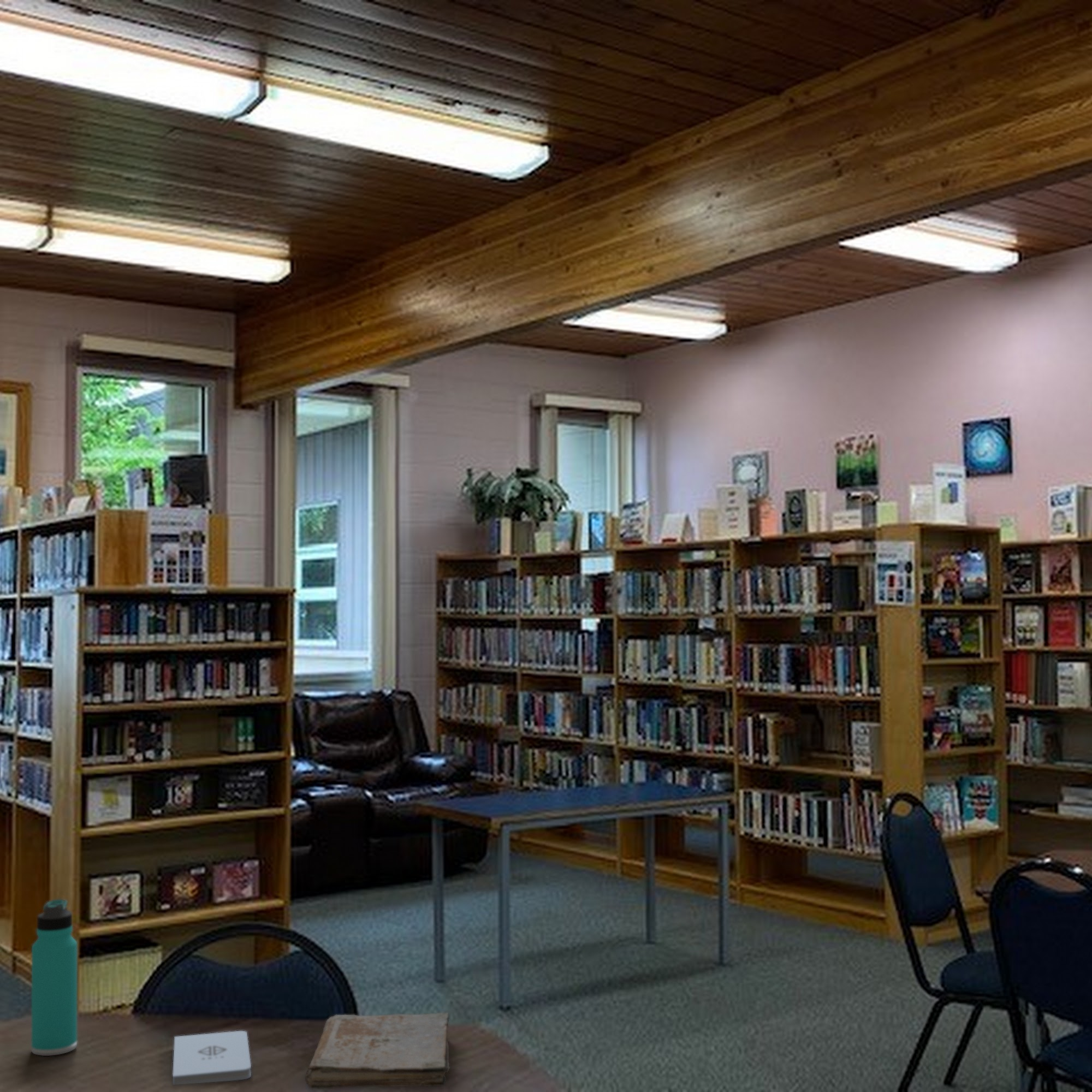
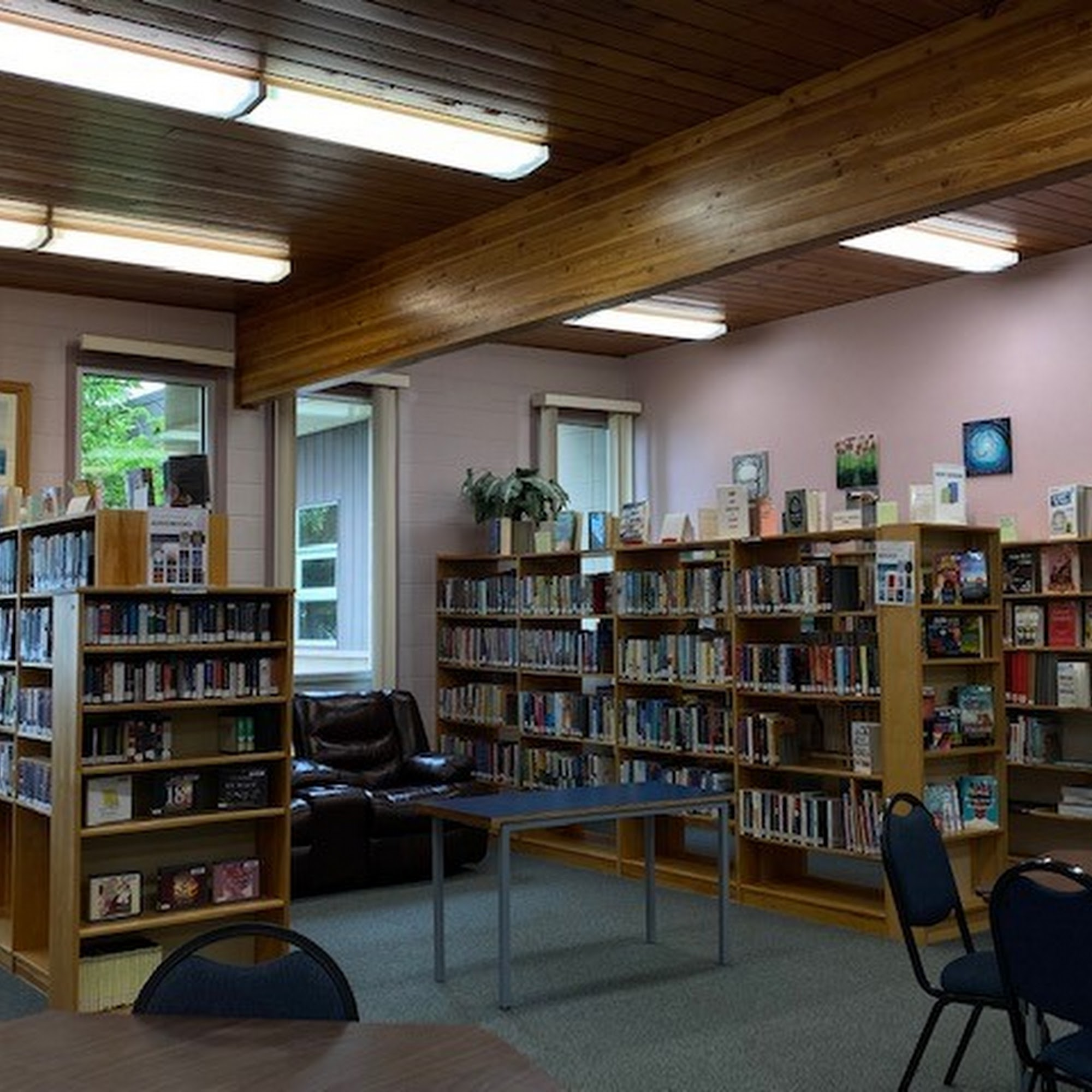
- notepad (211, 1057)
- thermos bottle (54, 976)
- book (383, 1048)
